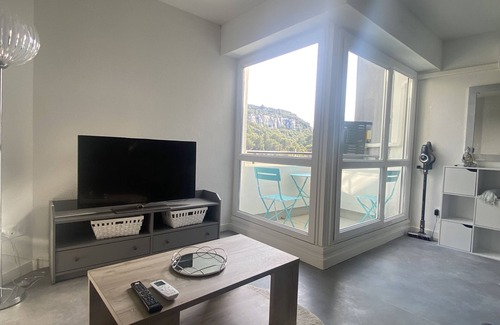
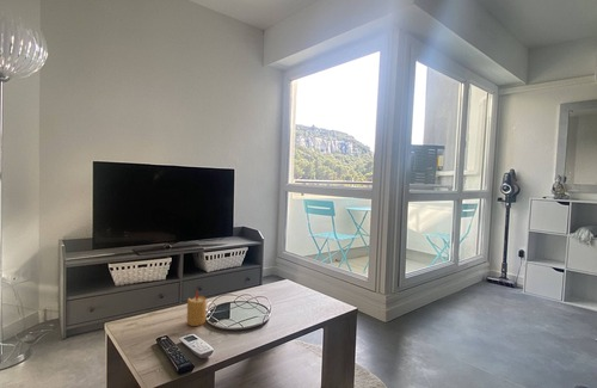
+ candle (196, 306)
